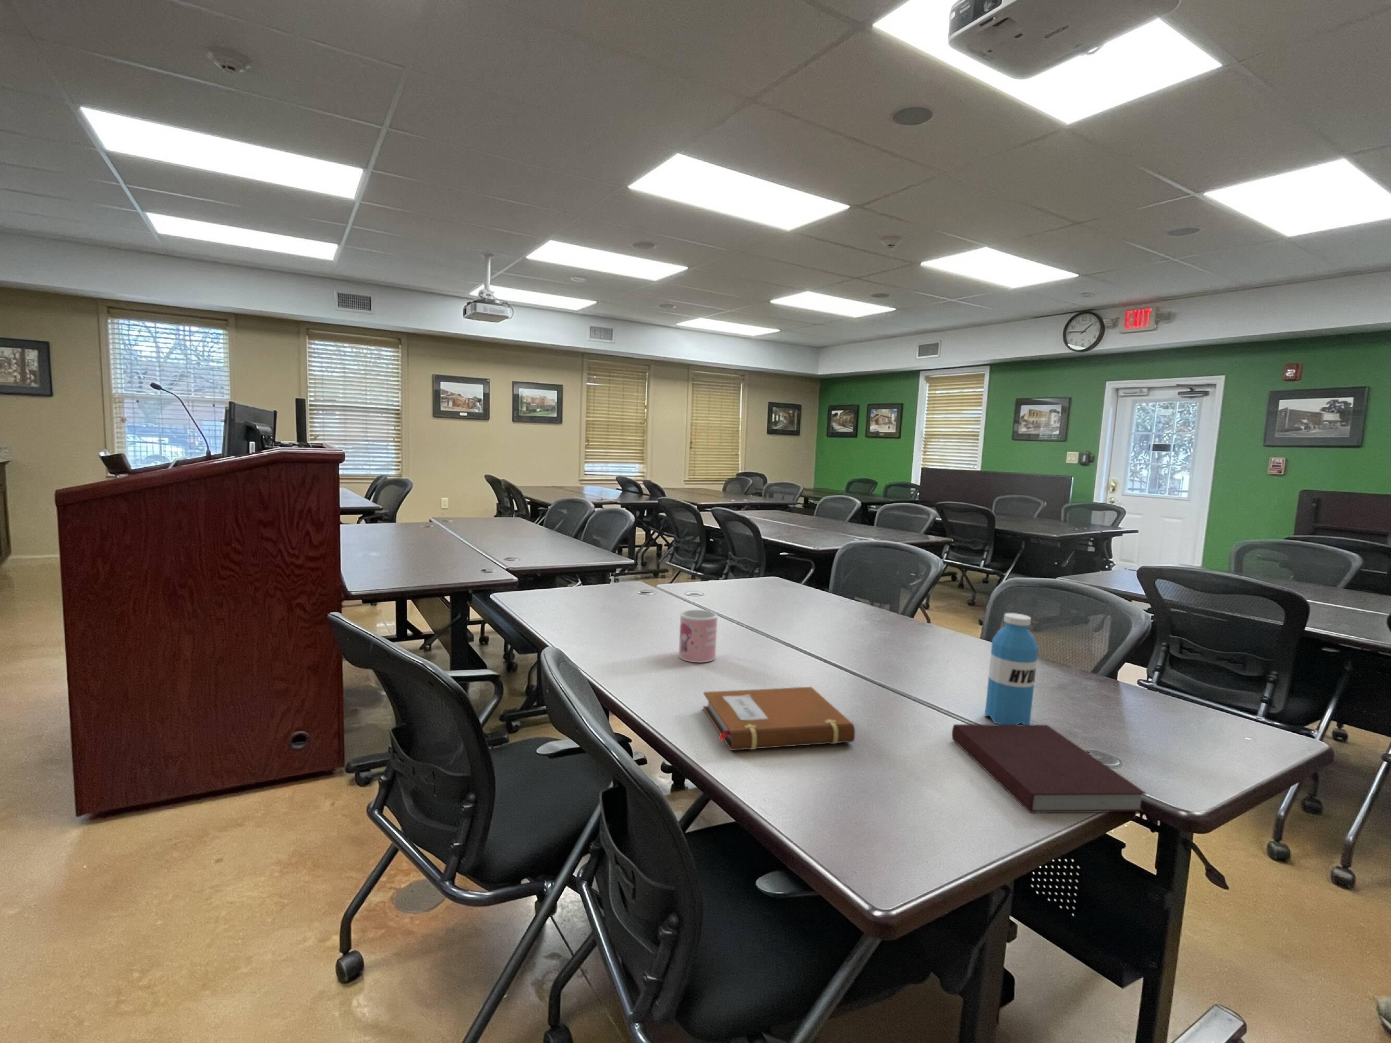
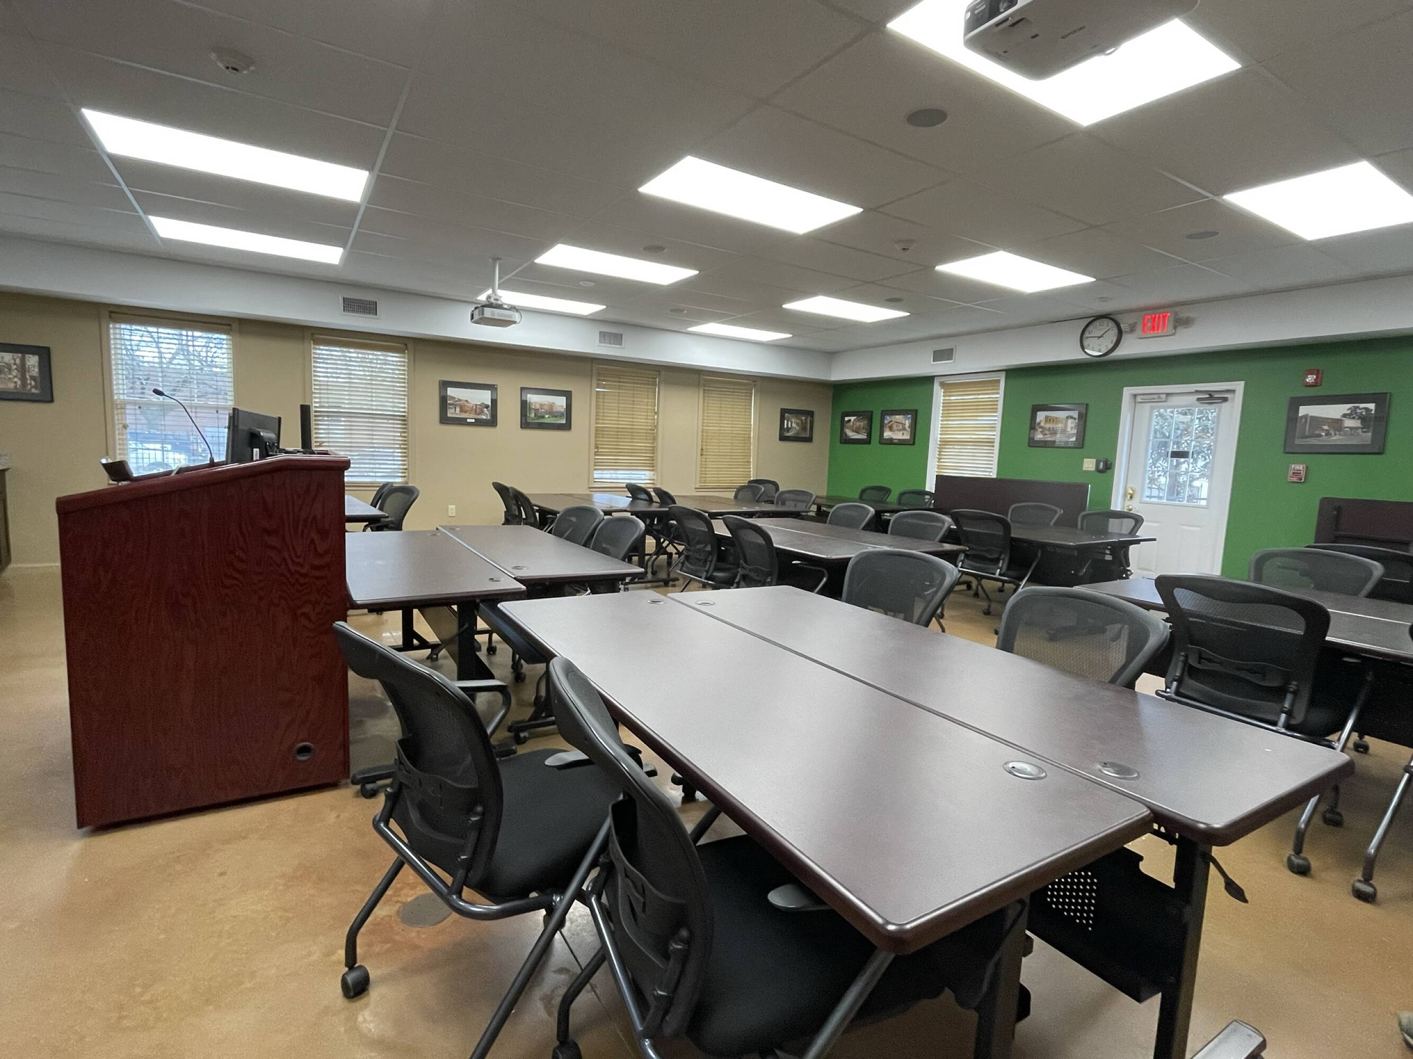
- water bottle (1012, 668)
- mug (700, 633)
- notebook (1039, 764)
- notebook (772, 717)
